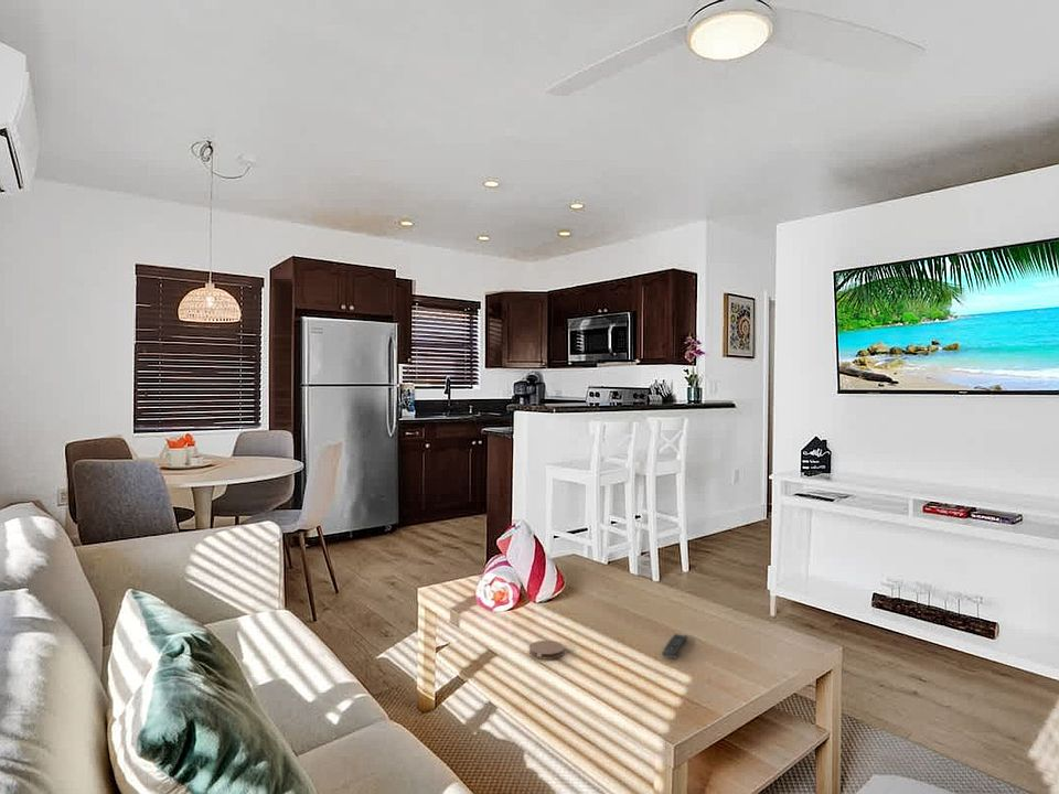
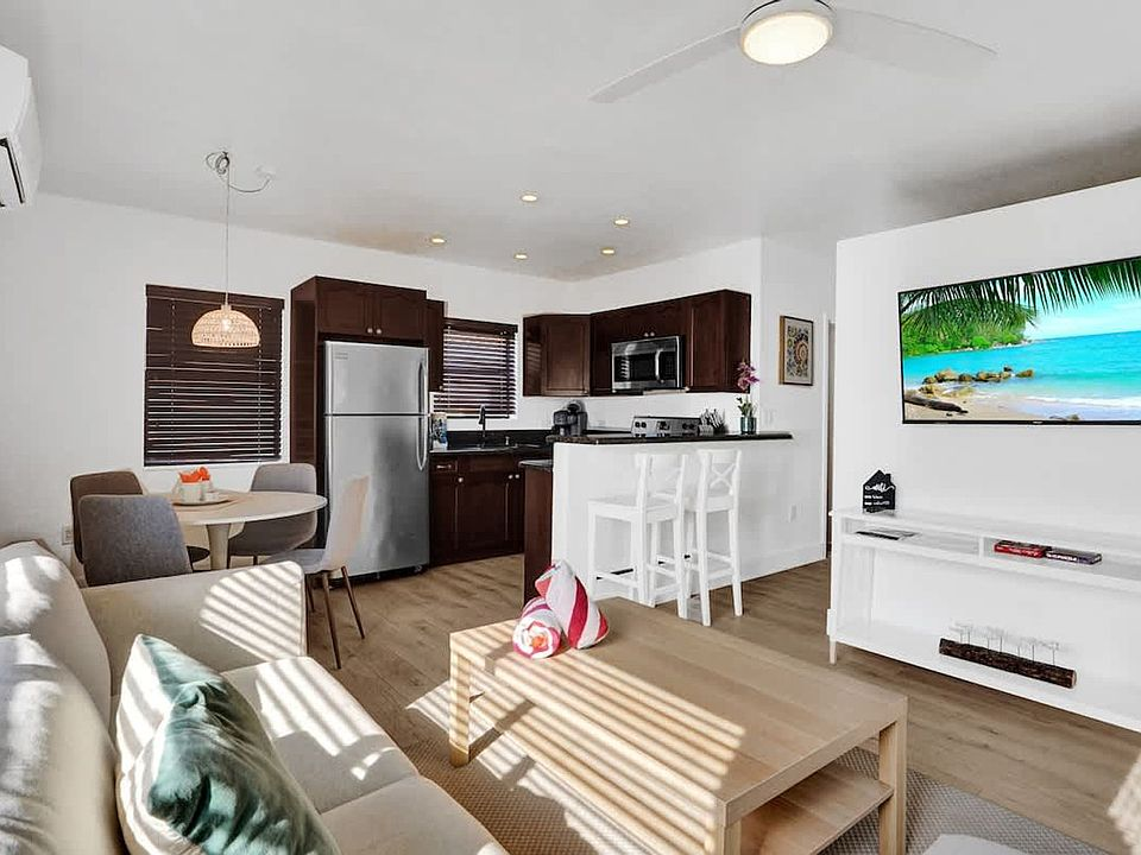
- coaster (546, 648)
- remote control (675, 644)
